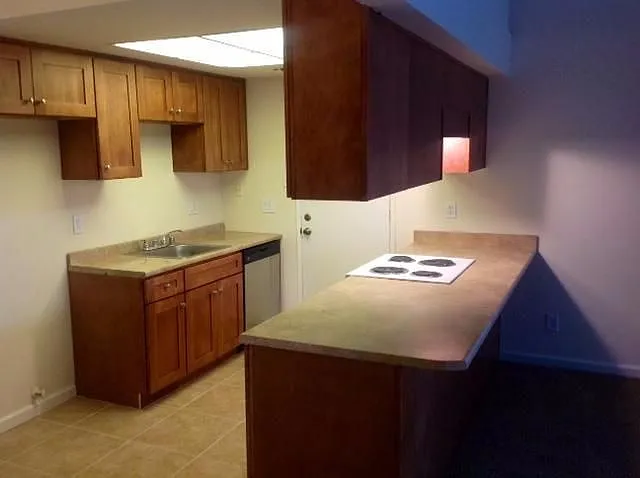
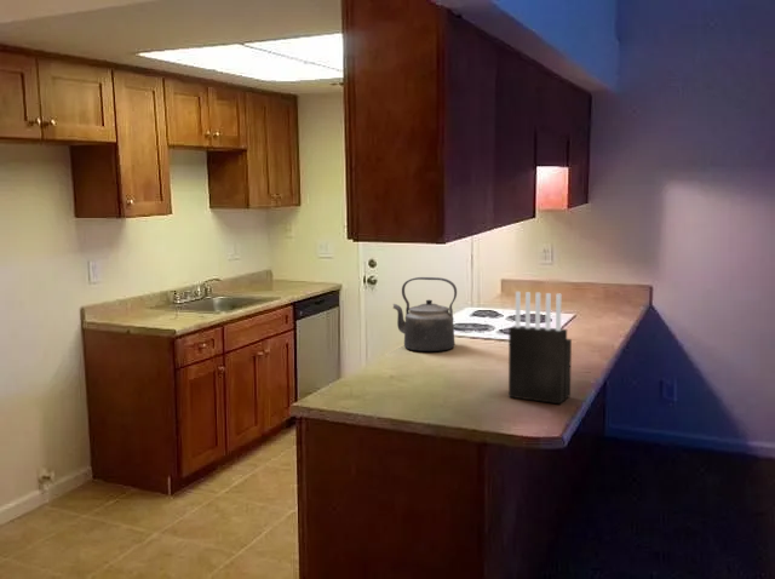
+ kettle (424, 311)
+ knife block (541, 344)
